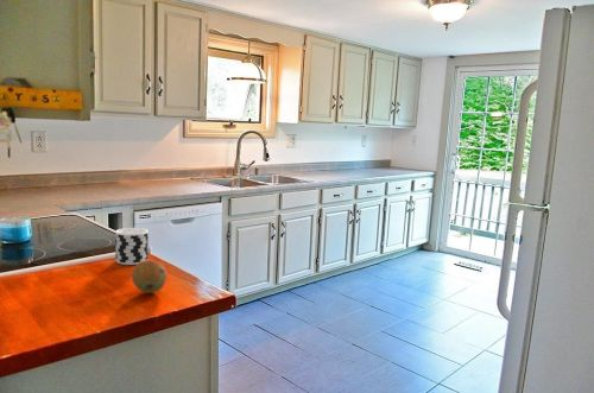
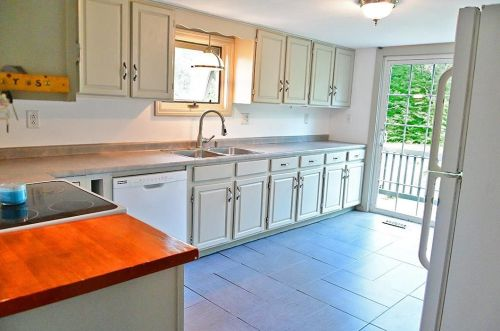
- cup (131, 243)
- fruit (148, 275)
